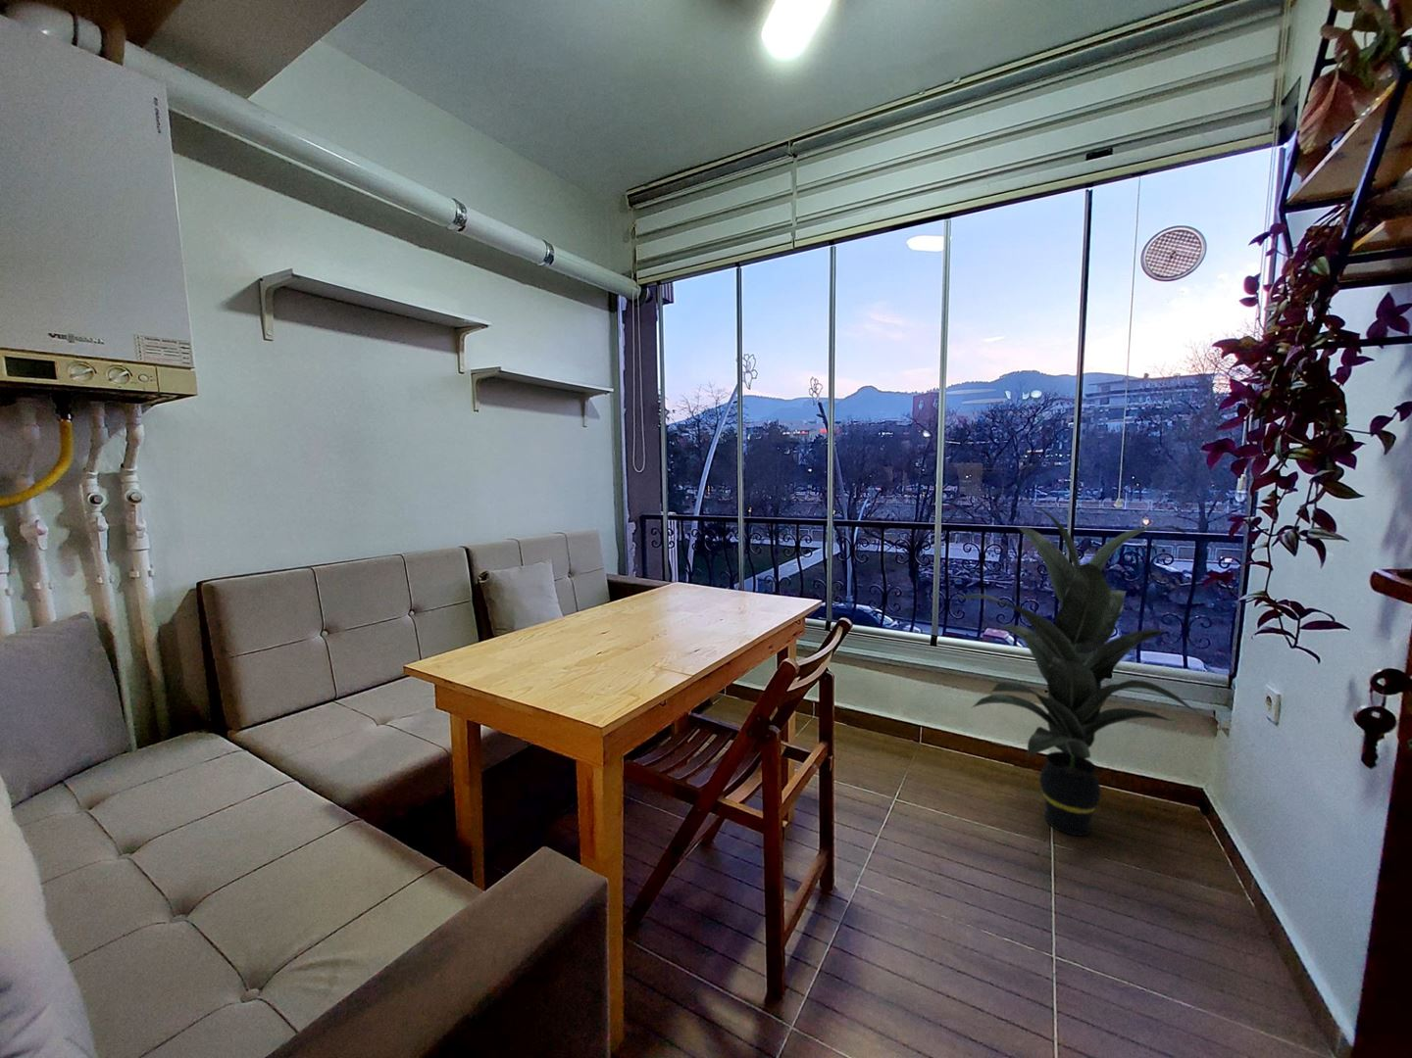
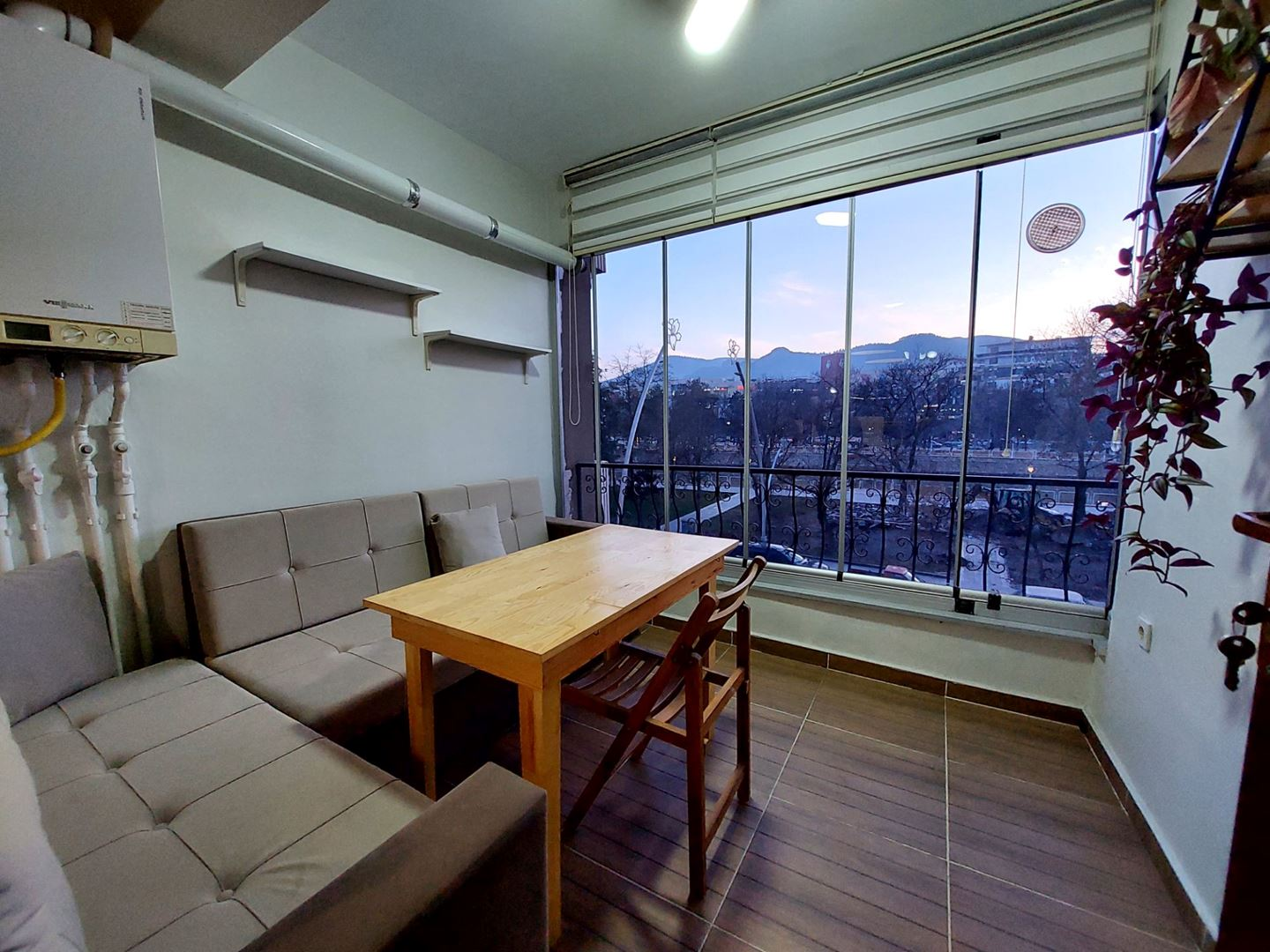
- indoor plant (1062, 666)
